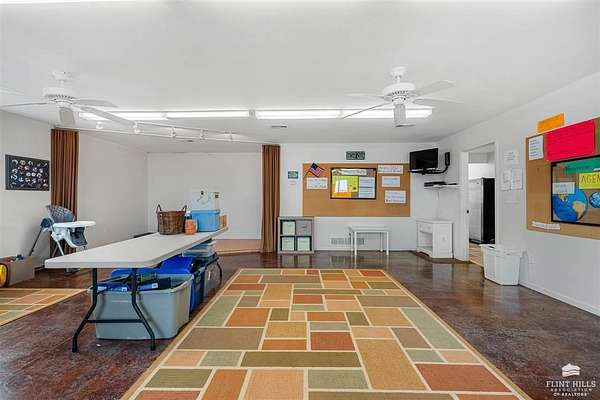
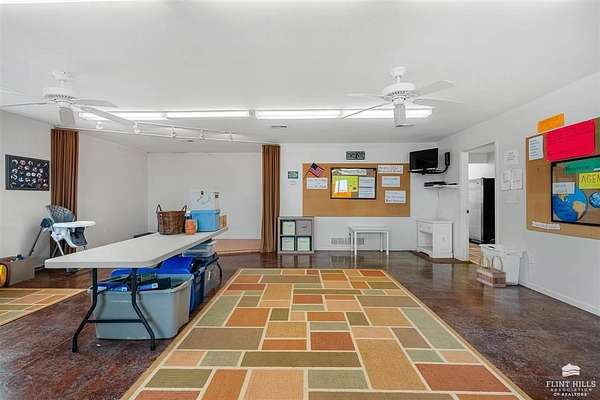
+ basket (490, 269)
